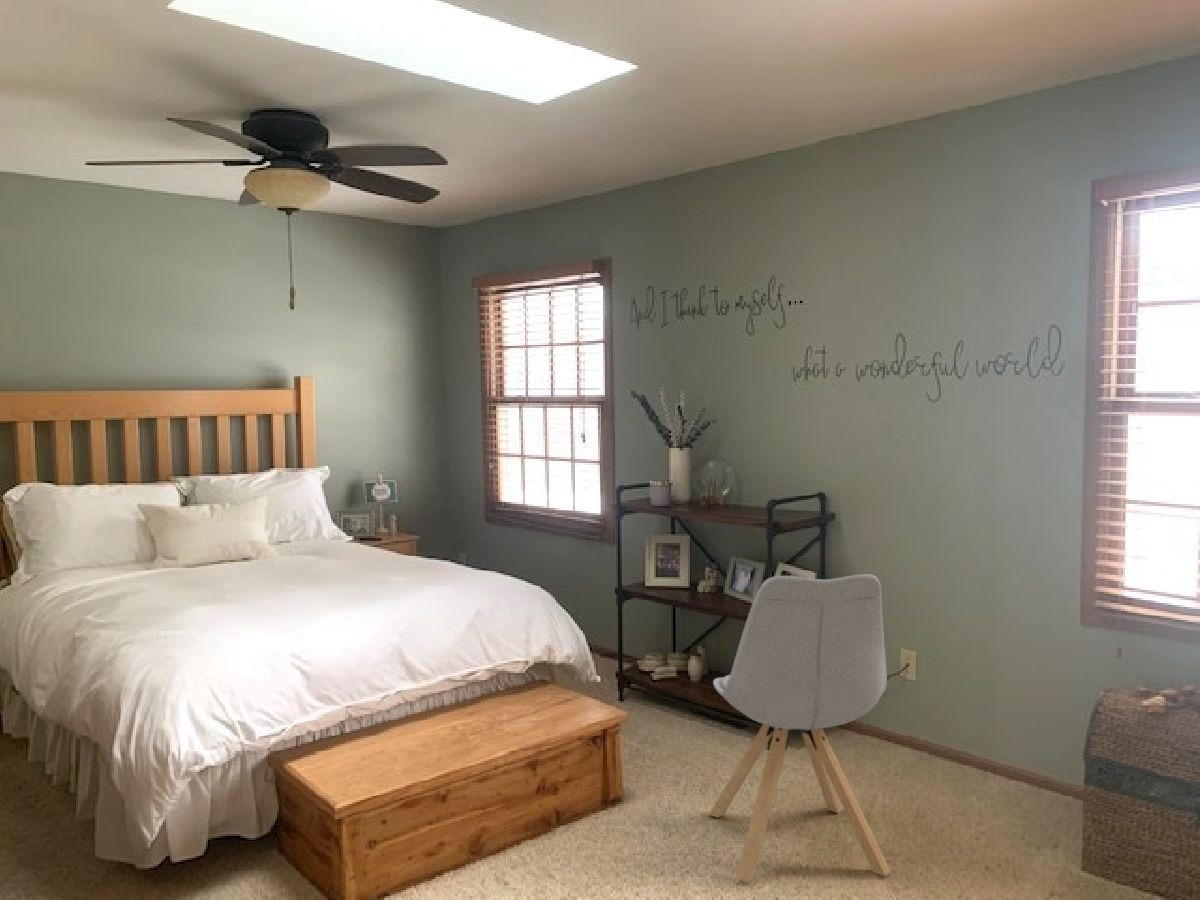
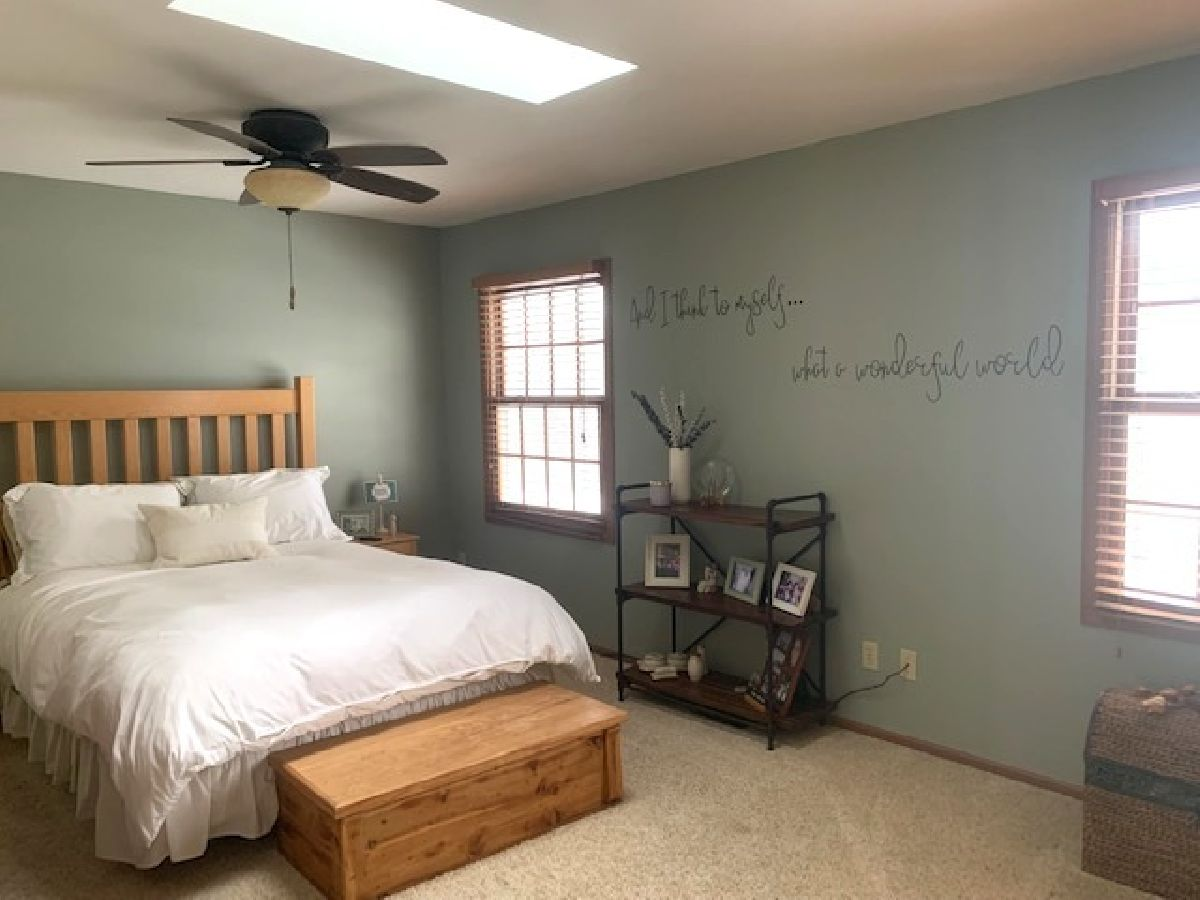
- chair (797, 704)
